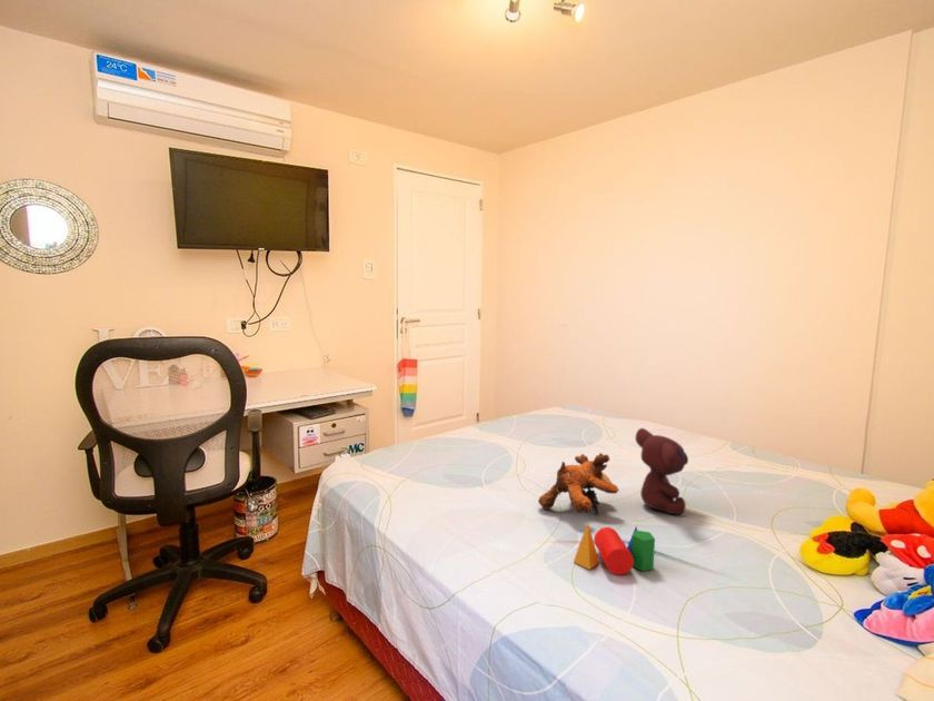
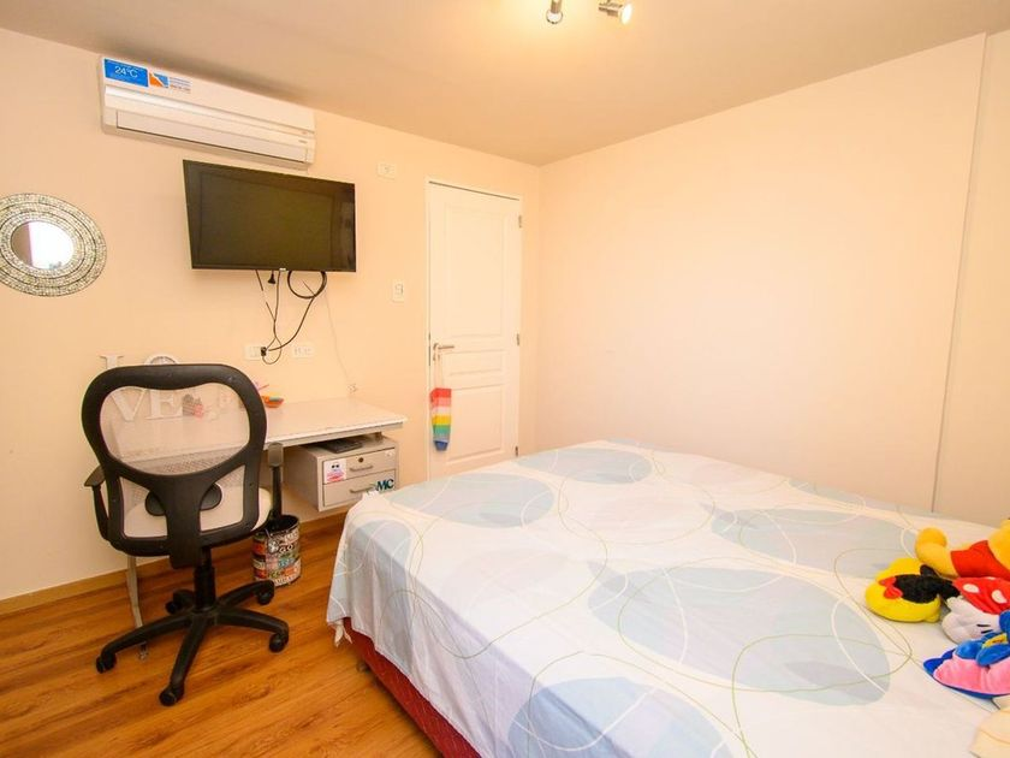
- toy blocks (612, 541)
- stuffed animal (576, 480)
- teddy bear (664, 472)
